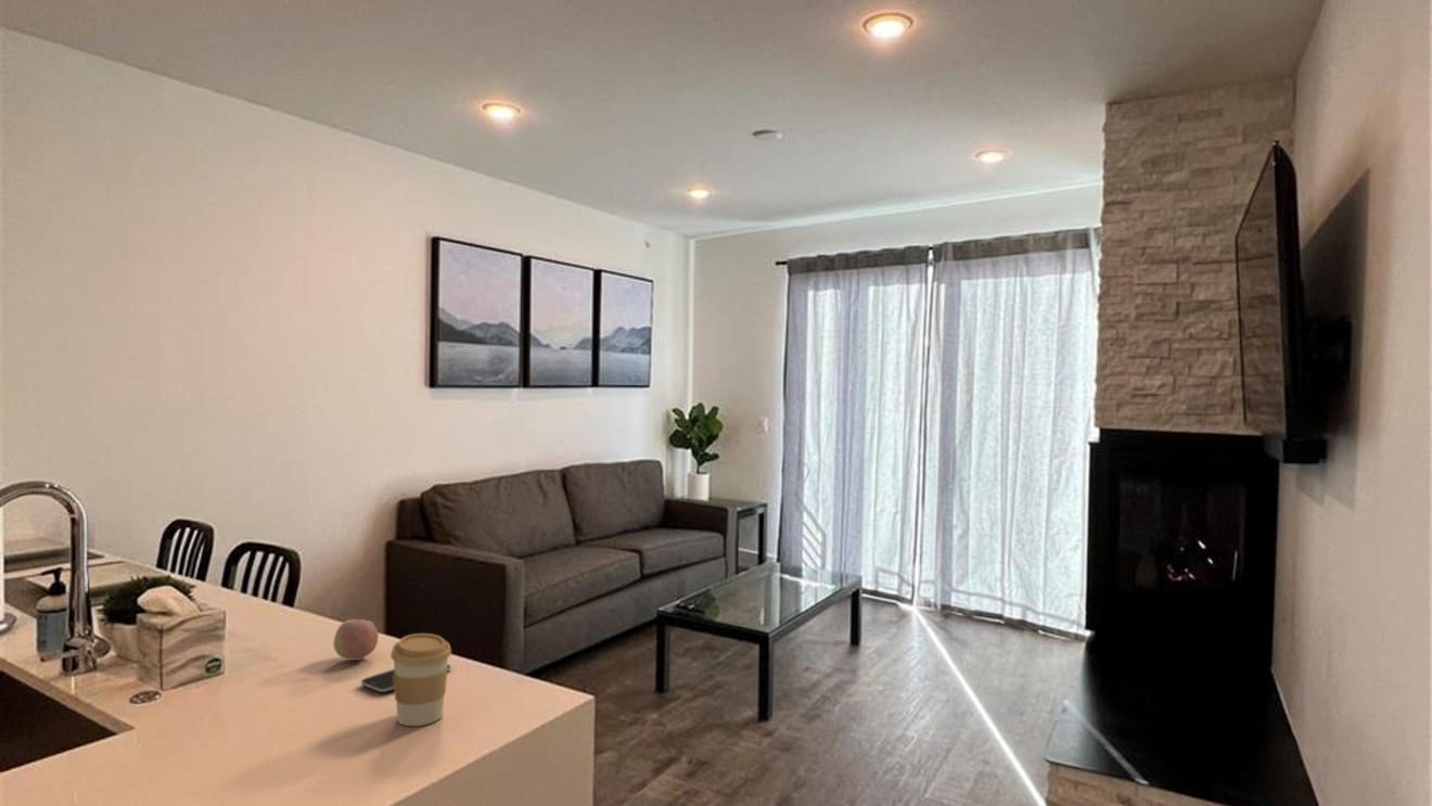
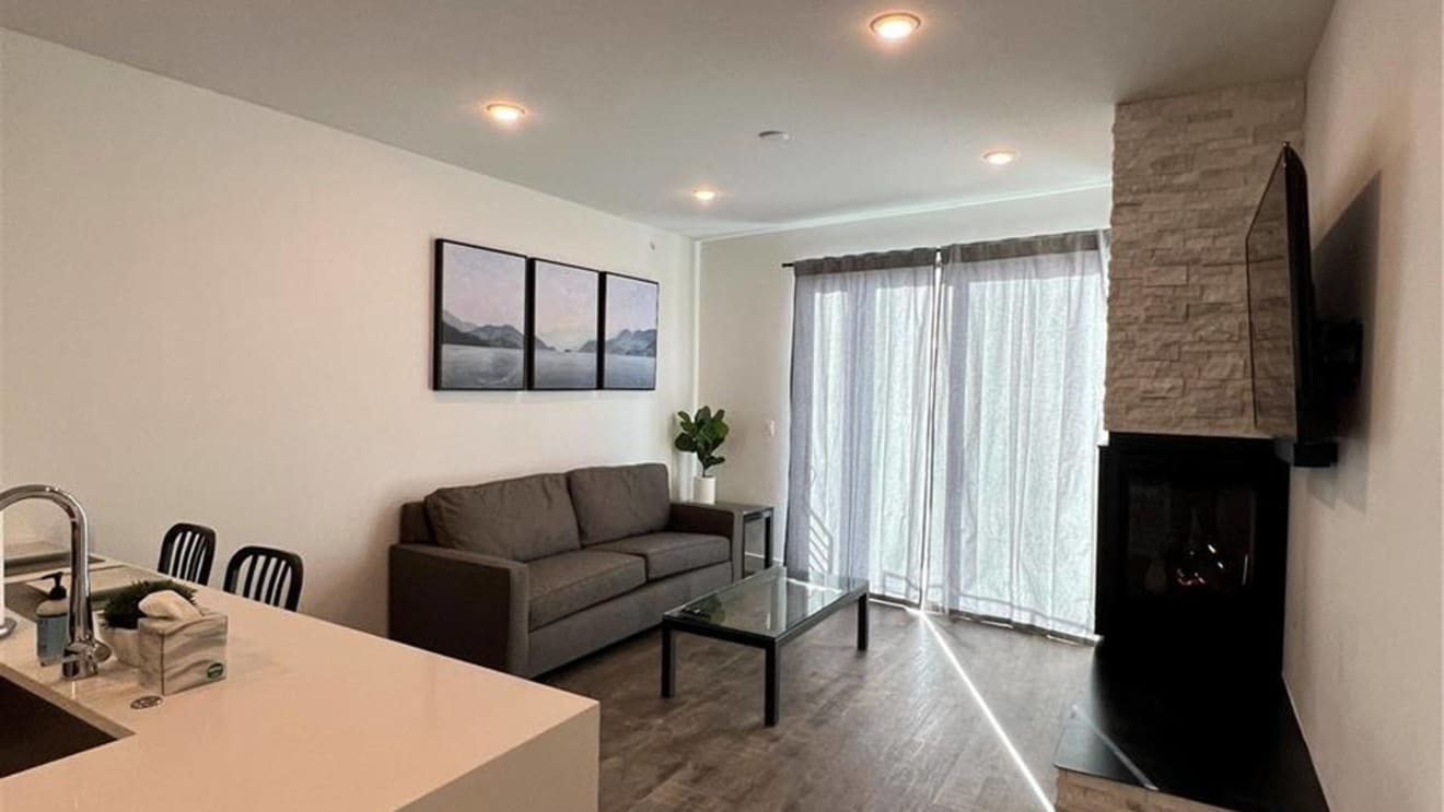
- coffee cup (421, 677)
- smartphone (394, 669)
- fruit (355, 639)
